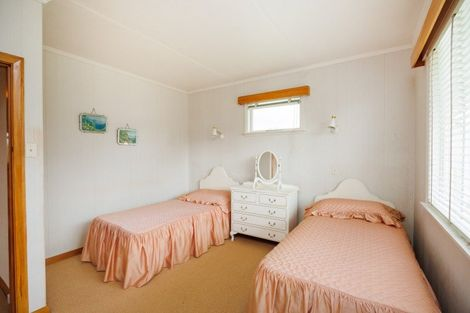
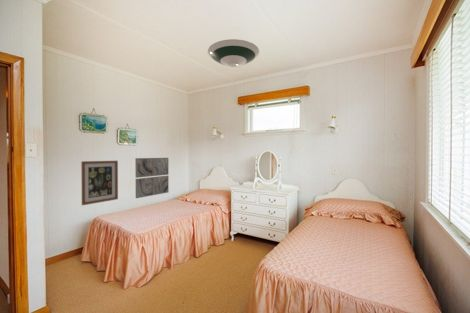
+ wall art (153, 177)
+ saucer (233, 59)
+ wall art (100, 181)
